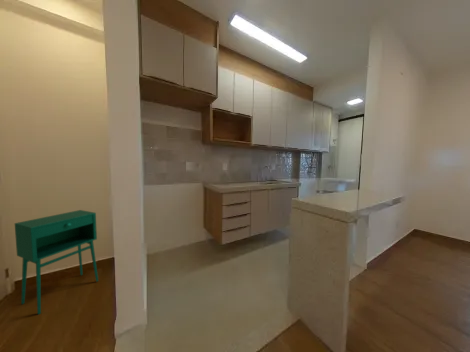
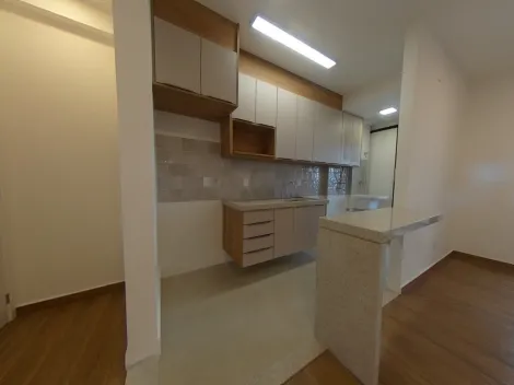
- storage cabinet (61, 256)
